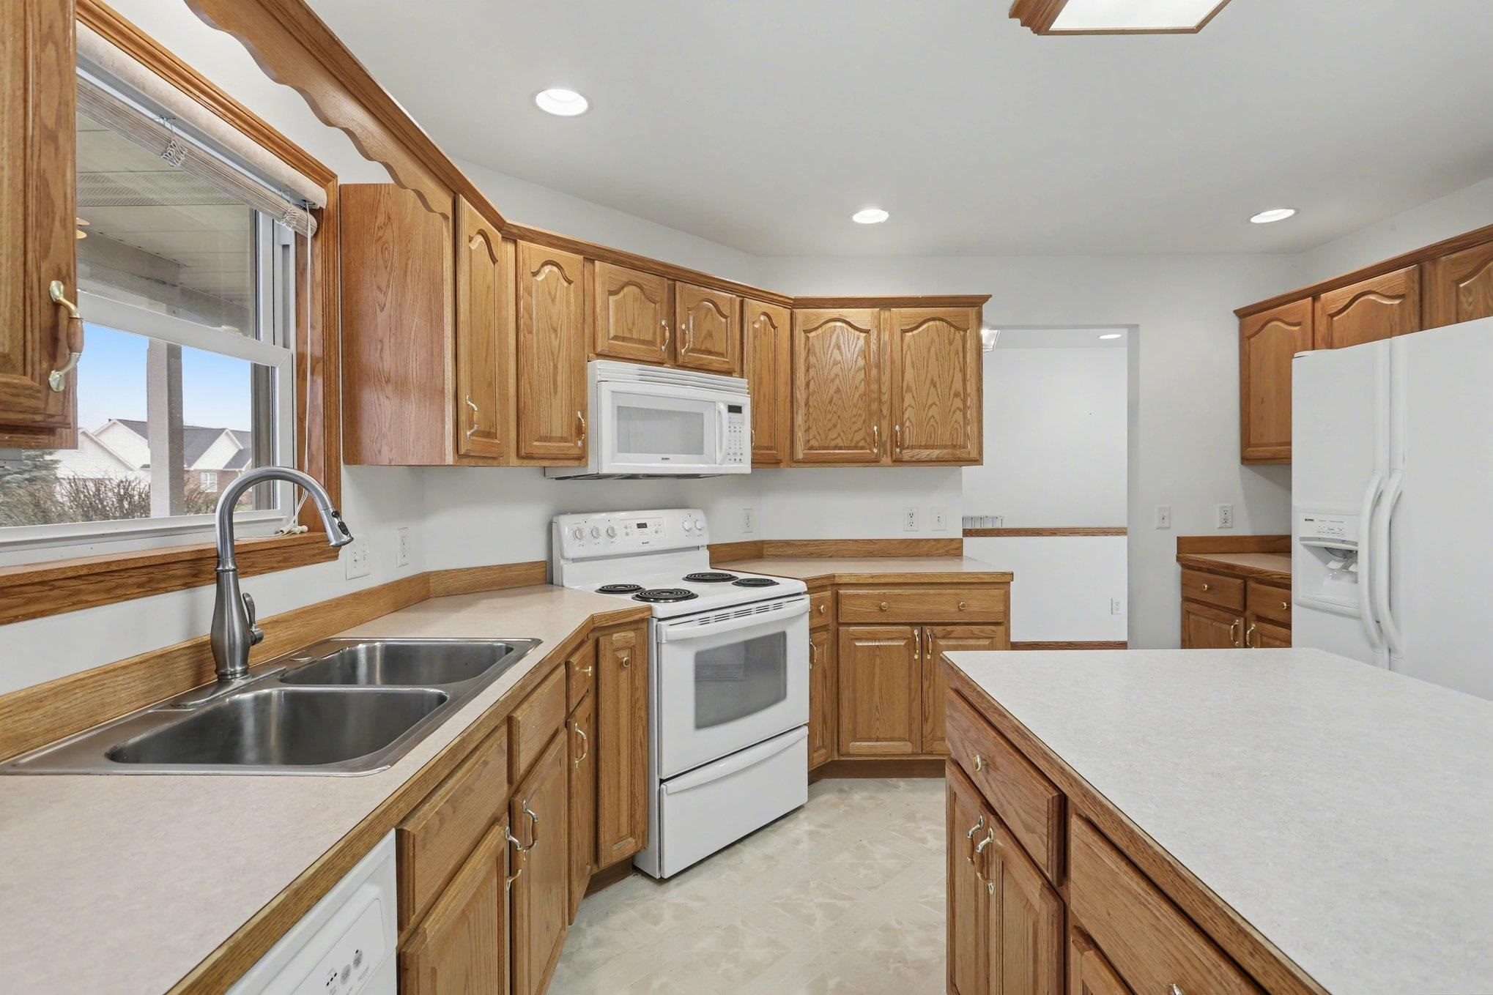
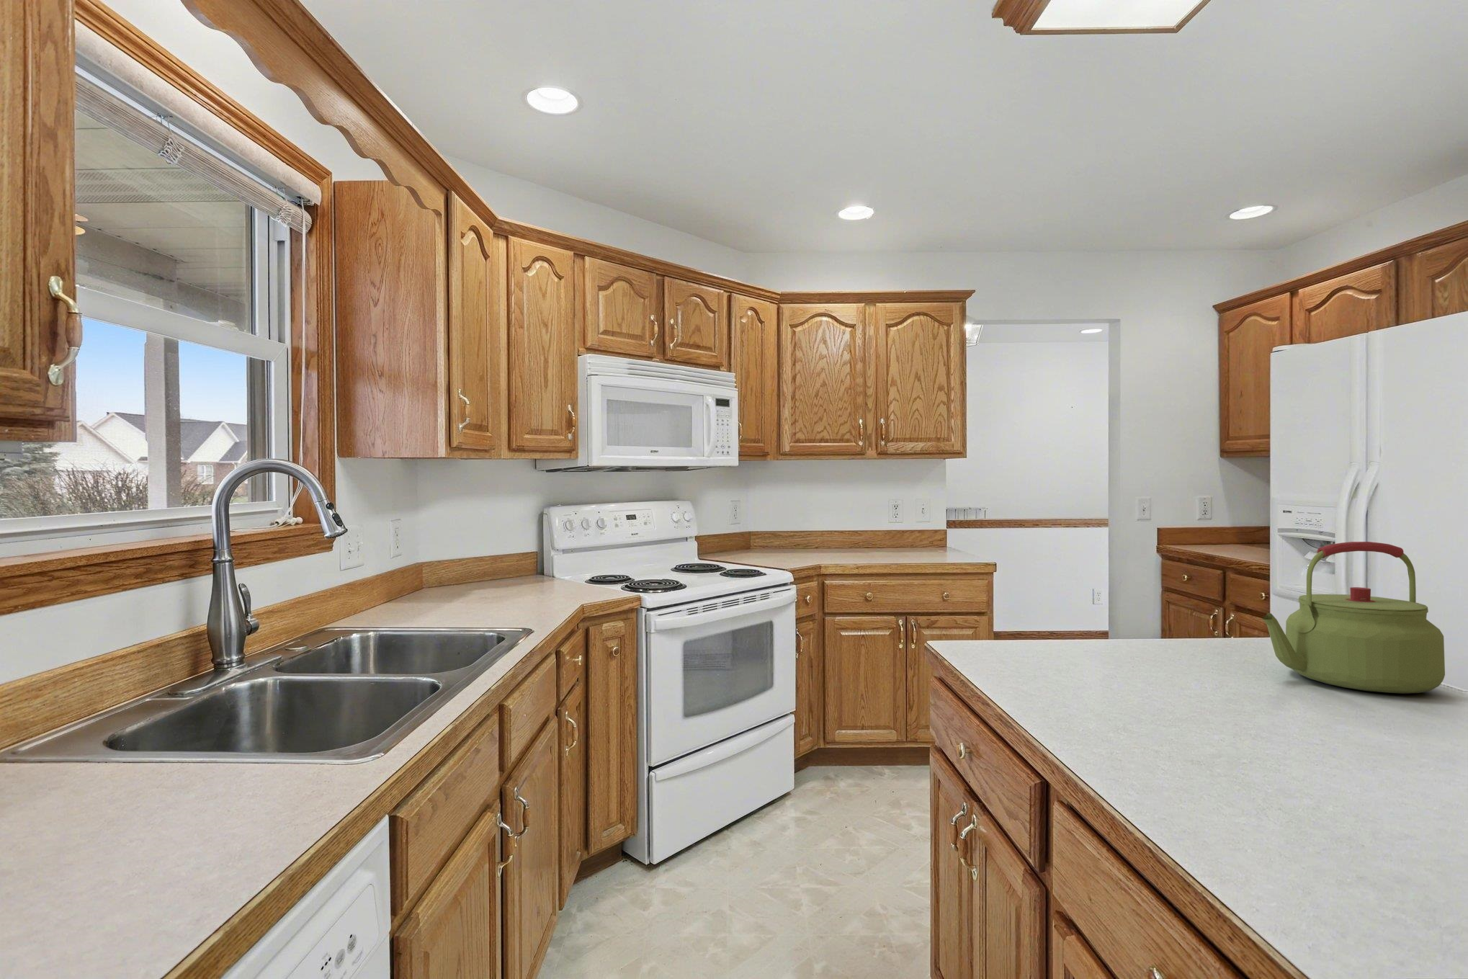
+ kettle (1342, 611)
